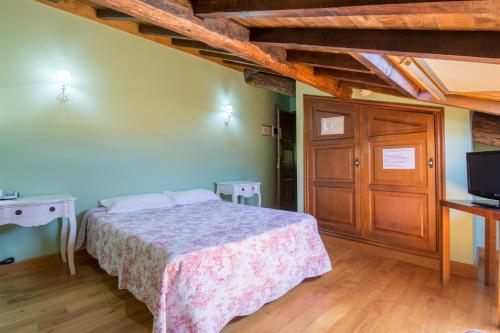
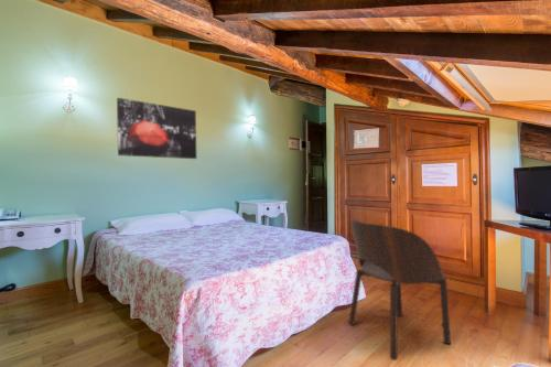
+ chair (391, 277)
+ wall art (160, 131)
